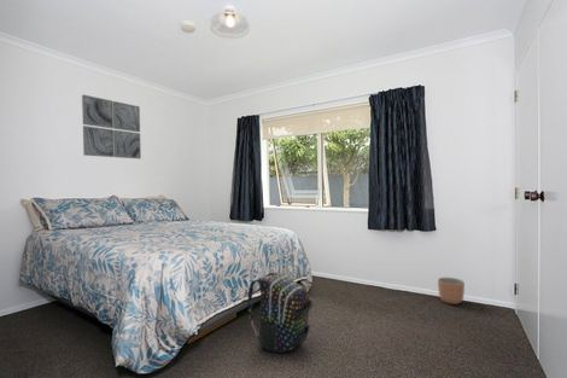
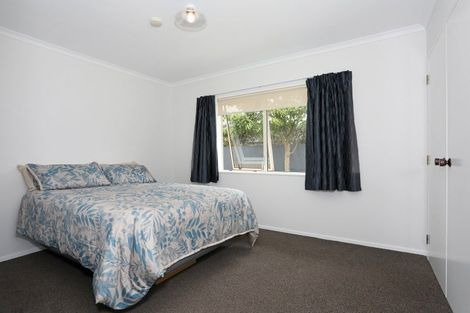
- wall art (113, 128)
- backpack (279, 310)
- planter (450, 291)
